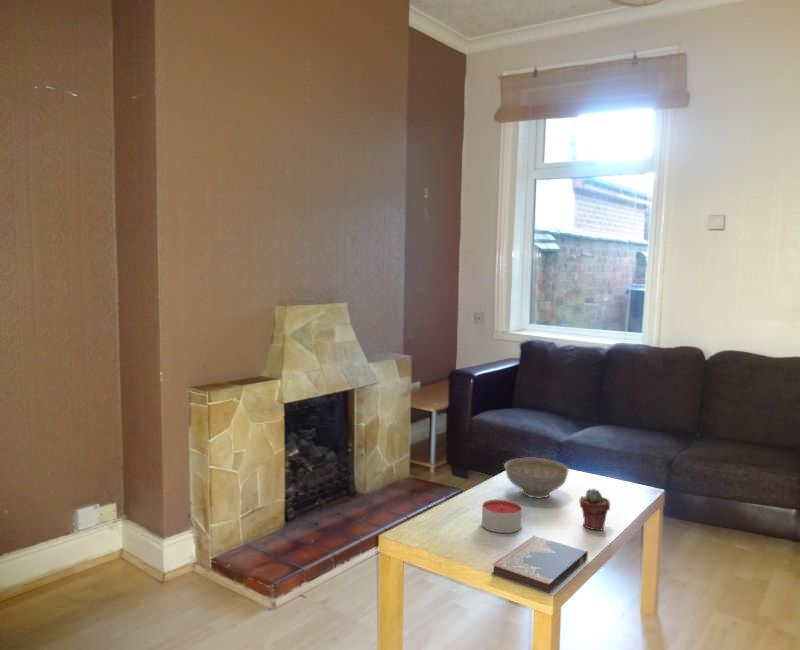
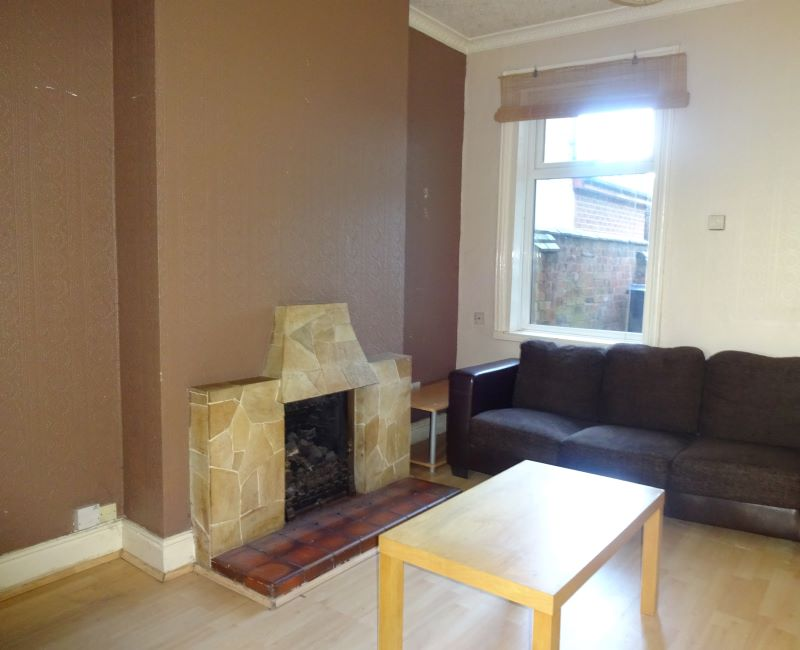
- candle (501, 514)
- potted succulent (594, 507)
- decorative bowl (536, 480)
- hardcover book (540, 562)
